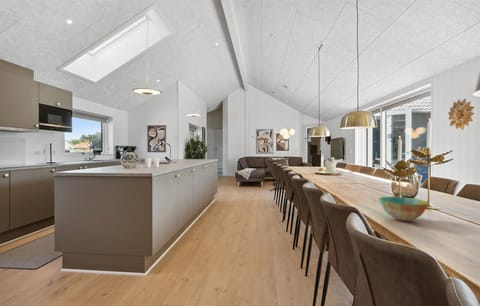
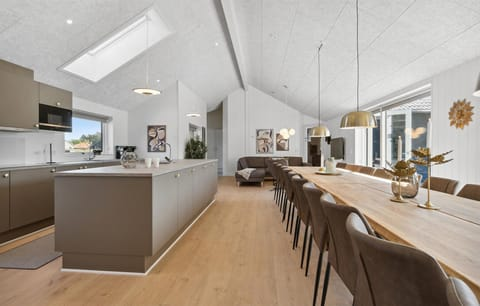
- bowl (402, 209)
